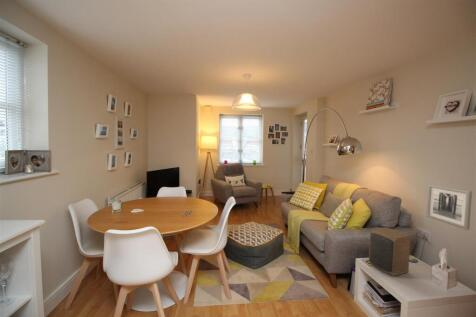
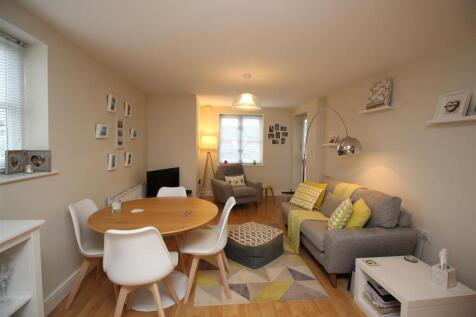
- speaker (388, 250)
- wall art (447, 205)
